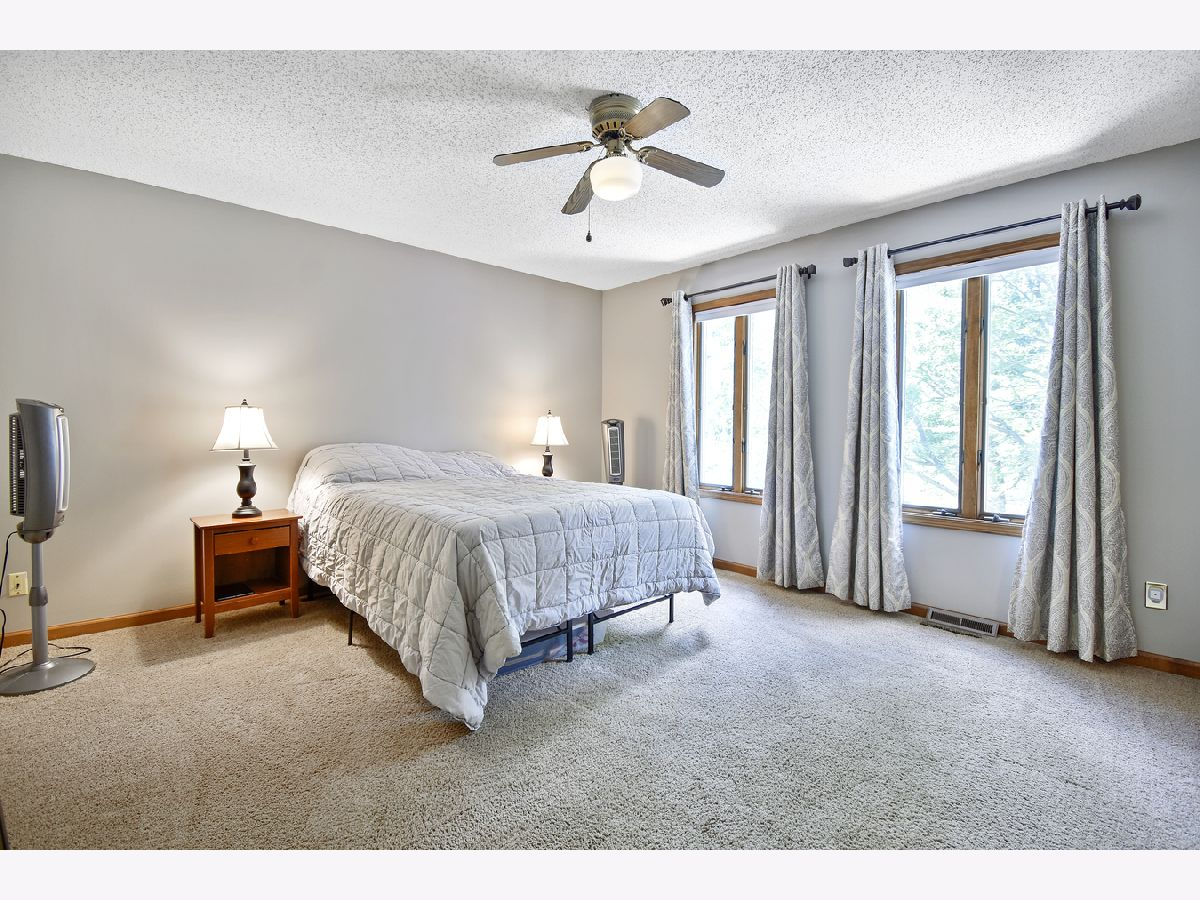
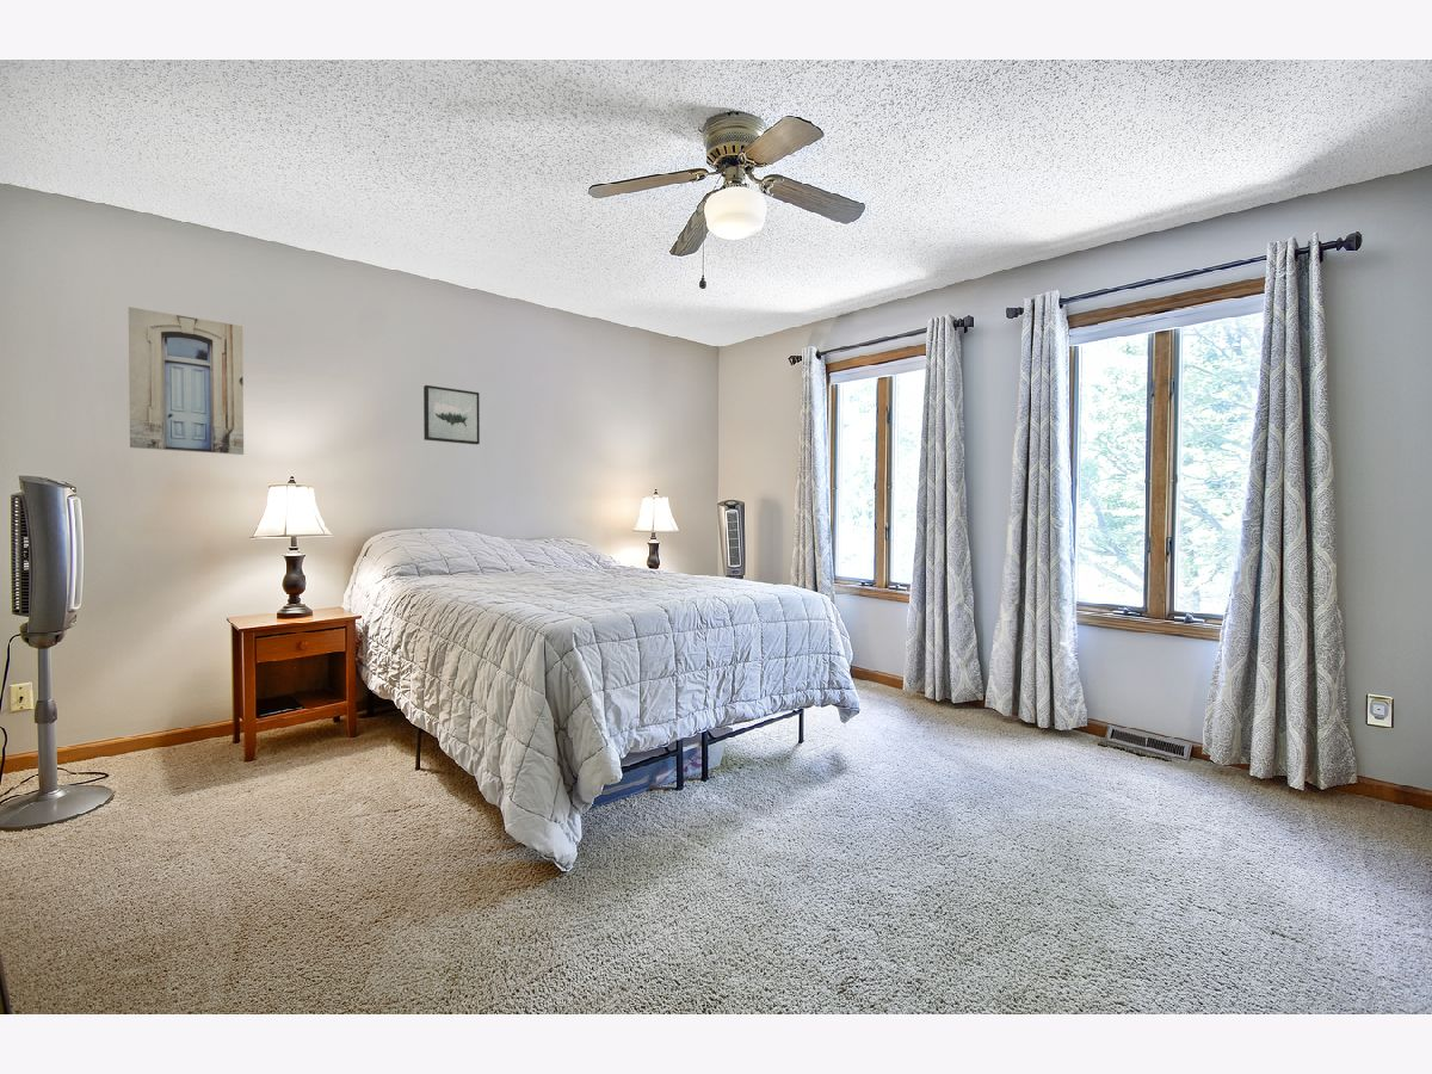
+ wall art (452, 415)
+ wall art (187, 384)
